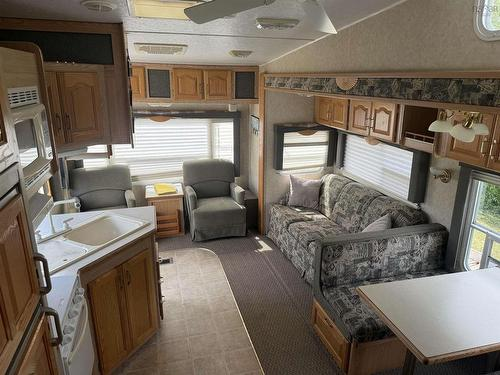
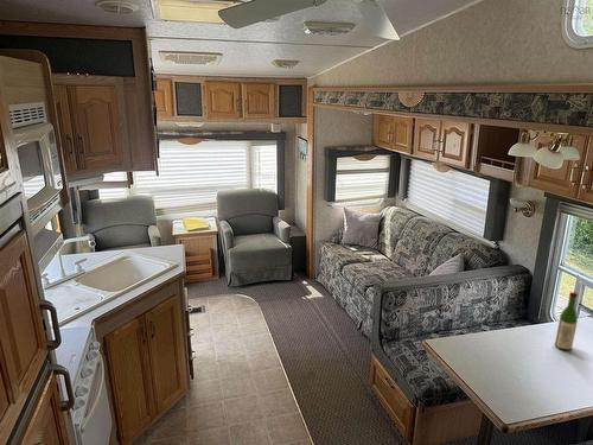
+ wine bottle (568, 320)
